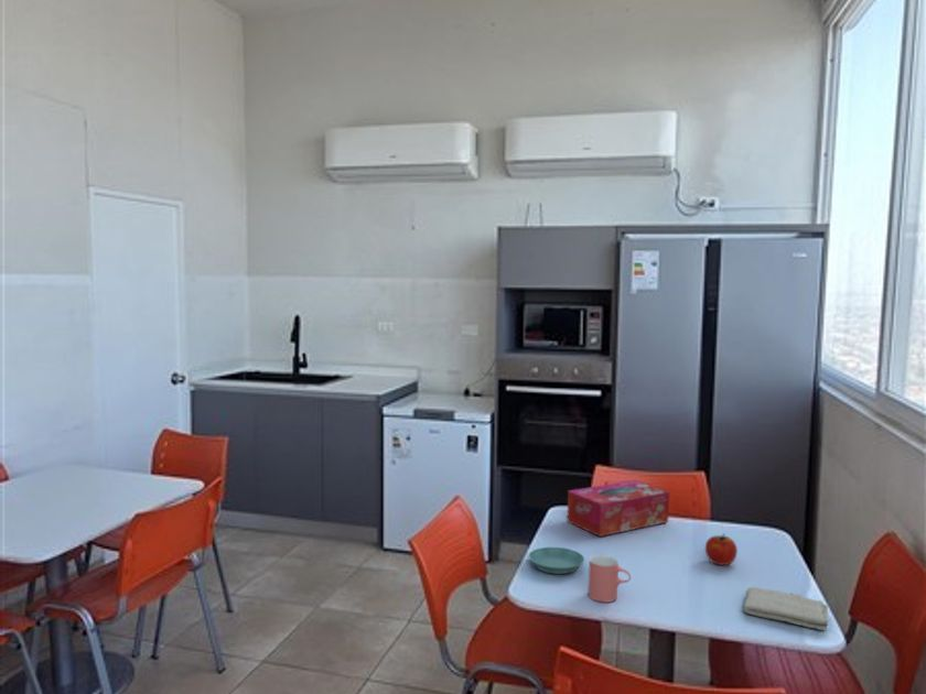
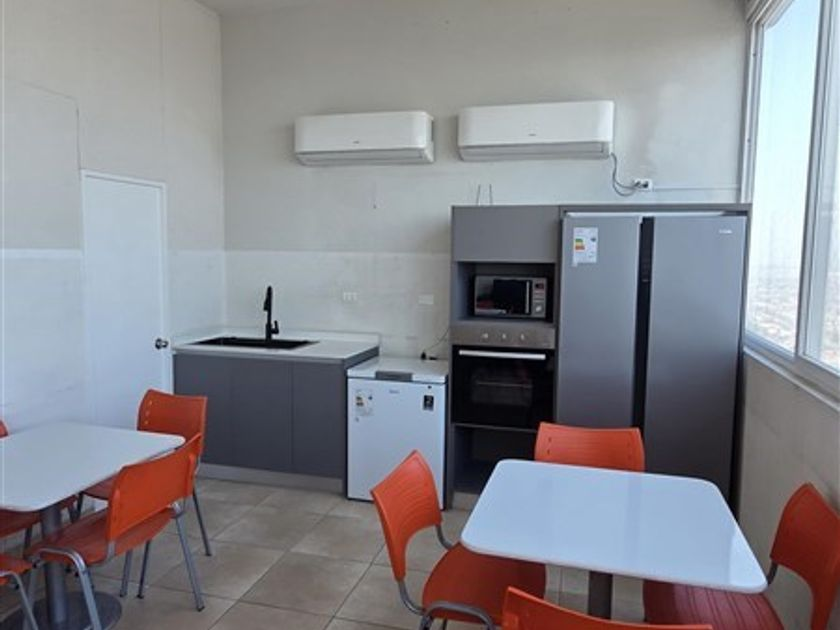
- saucer (556, 561)
- cup (610, 579)
- fruit (721, 549)
- washcloth (785, 607)
- tissue box (618, 506)
